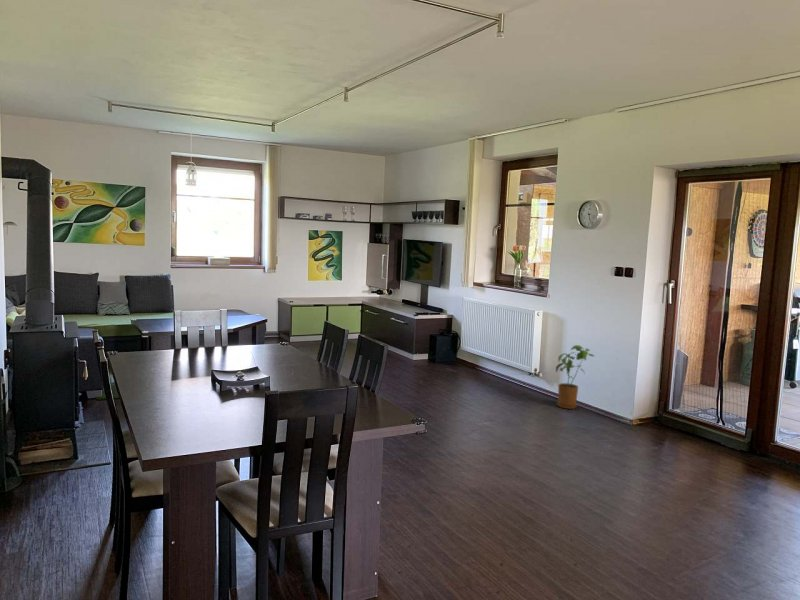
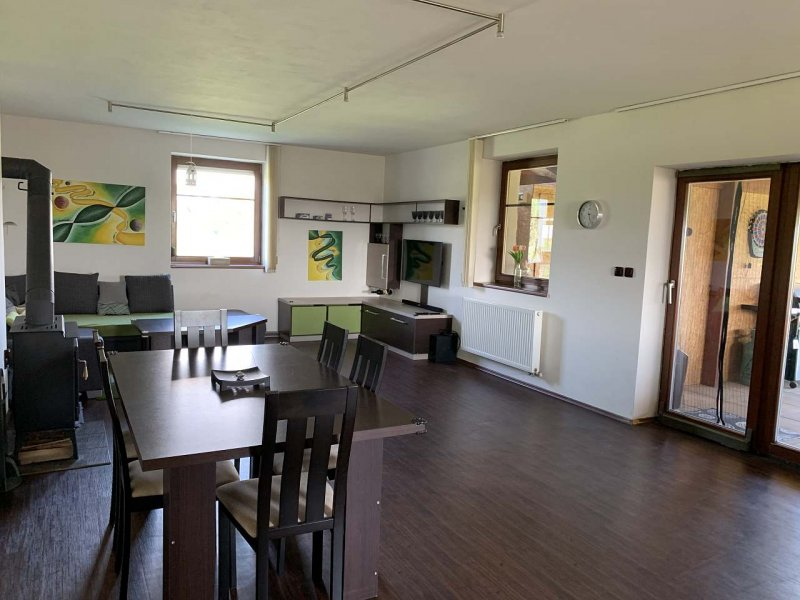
- house plant (568, 376)
